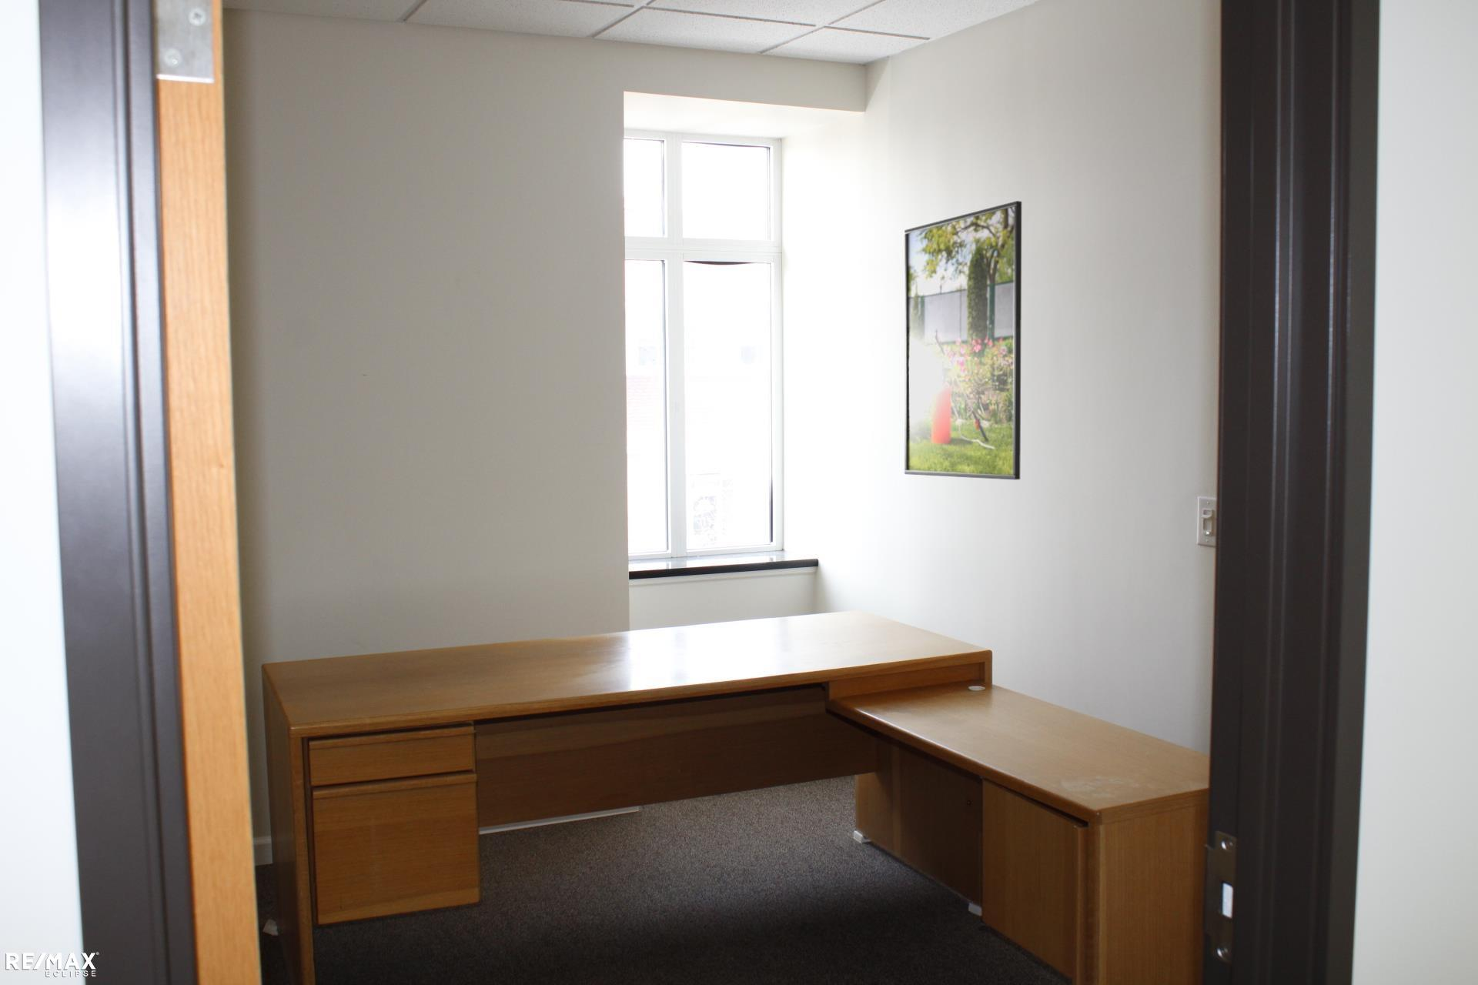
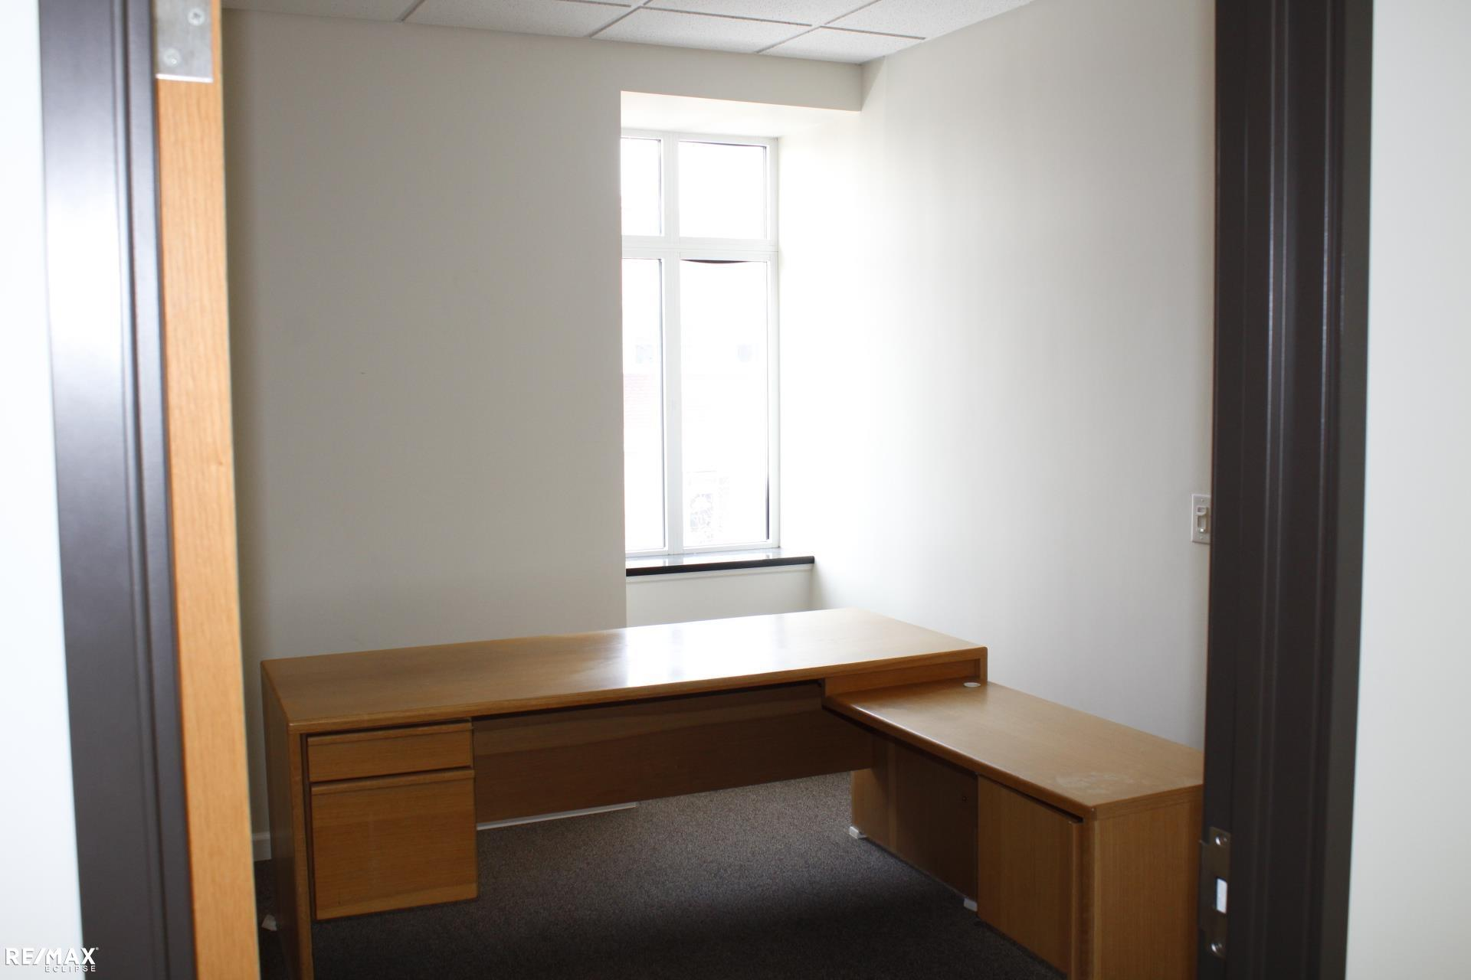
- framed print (959, 347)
